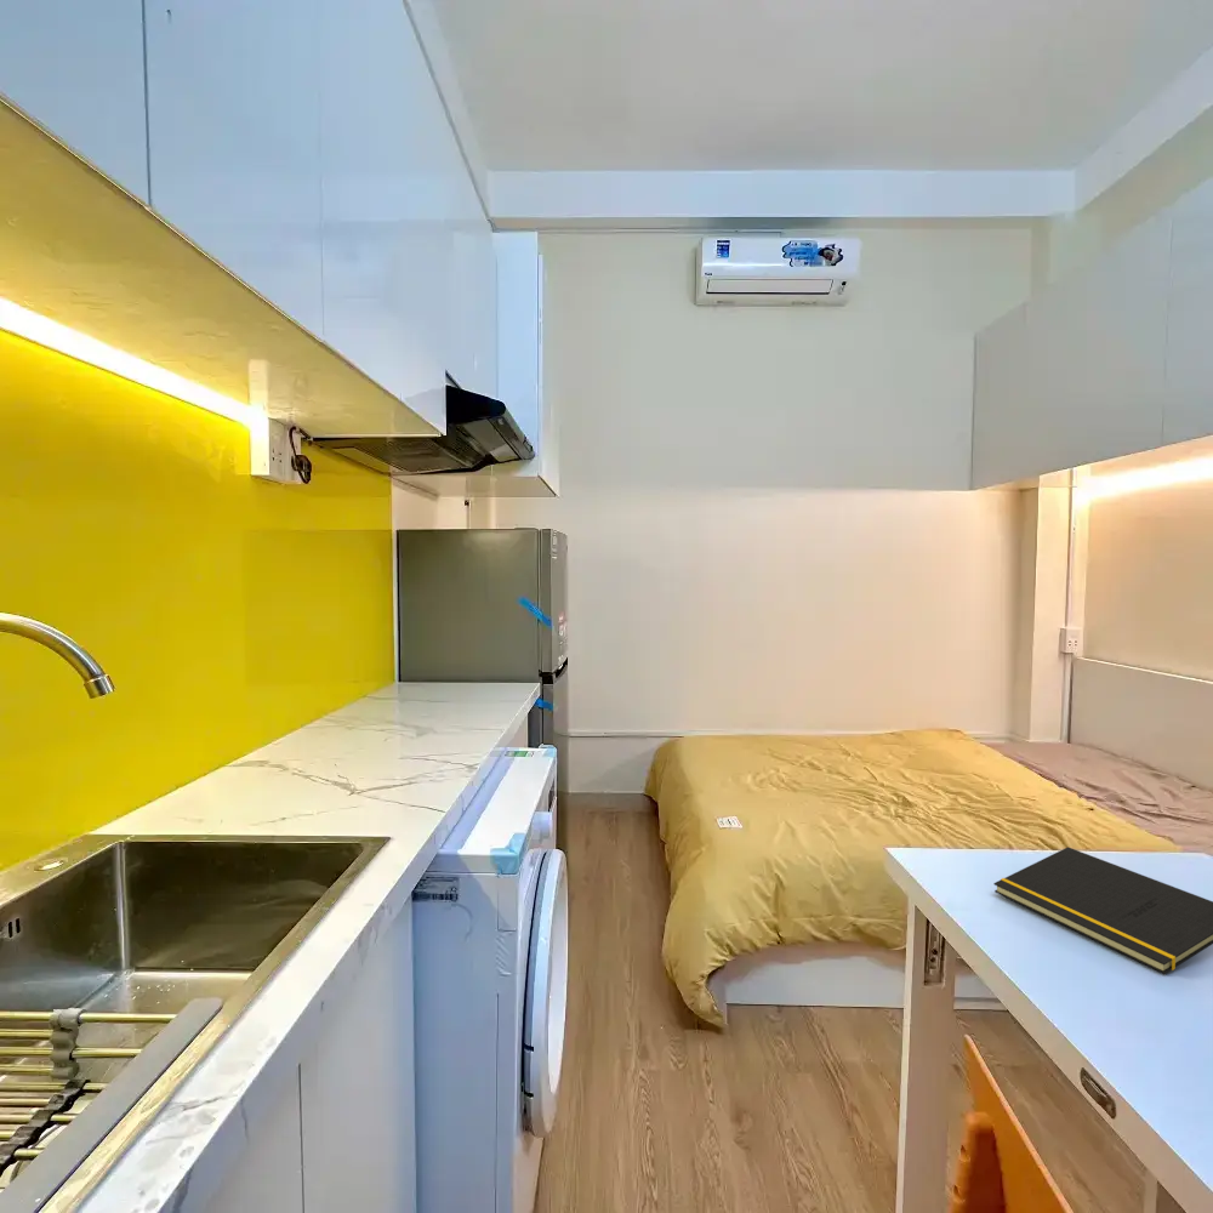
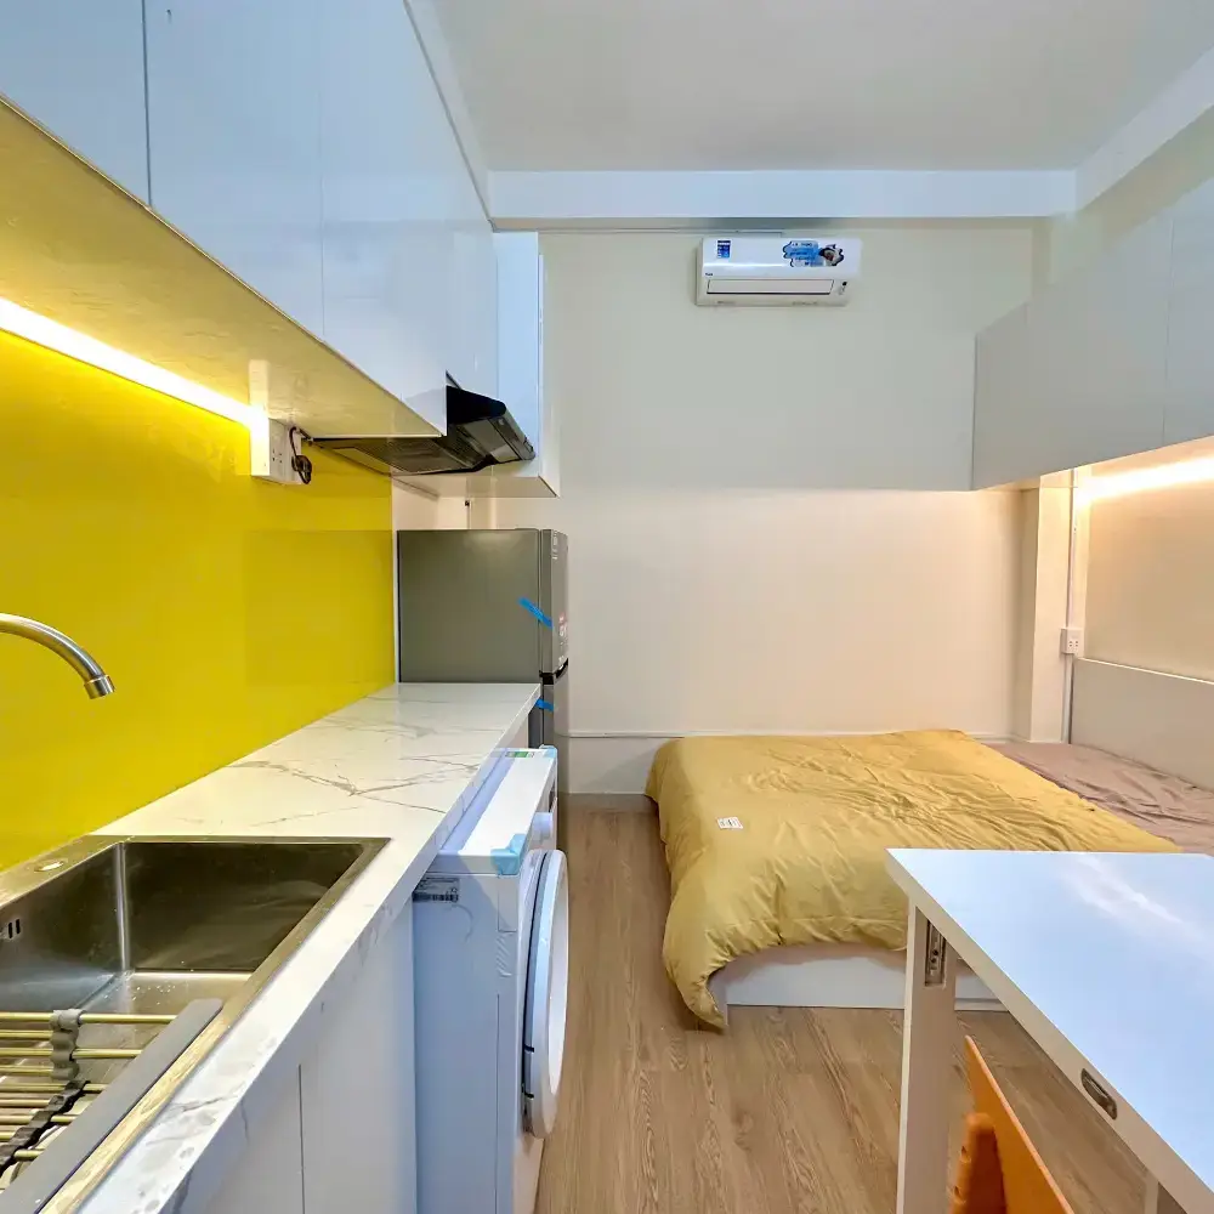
- notepad (1110, 901)
